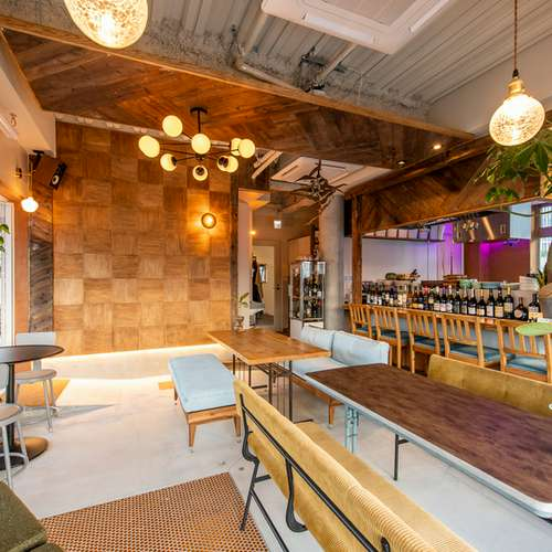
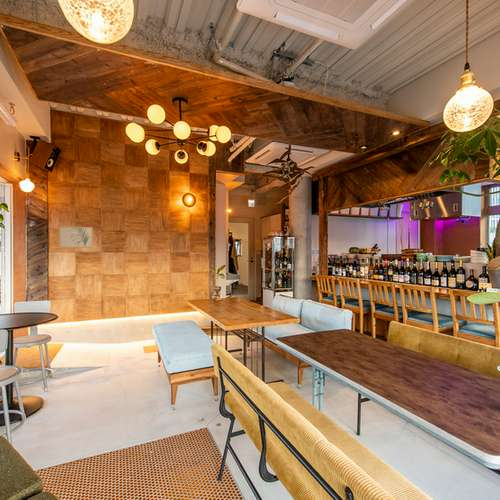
+ wall art (76, 237)
